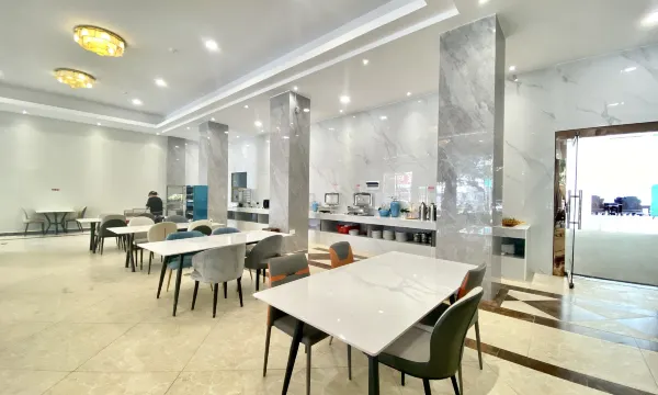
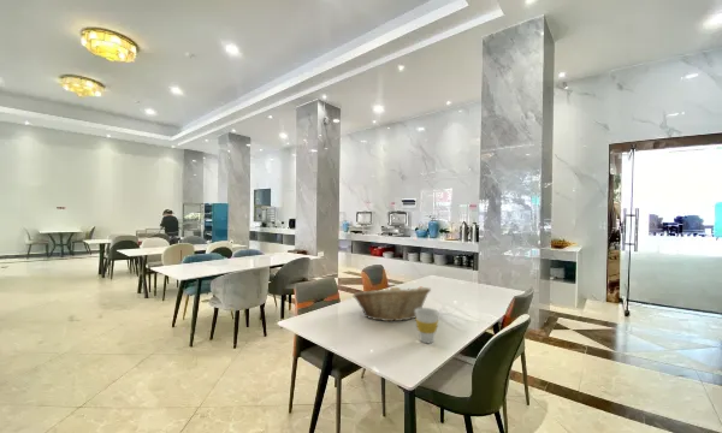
+ cup (426, 326)
+ fruit basket (391, 298)
